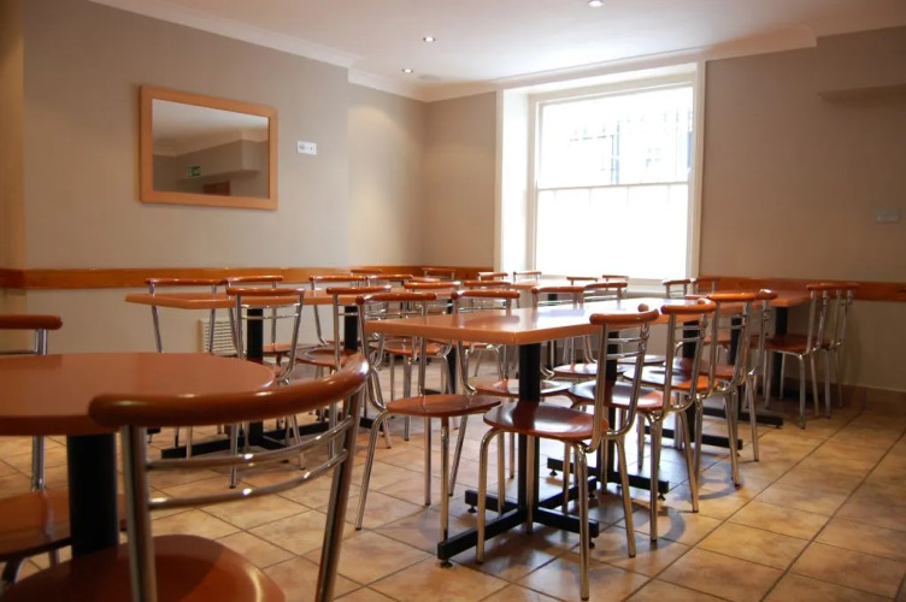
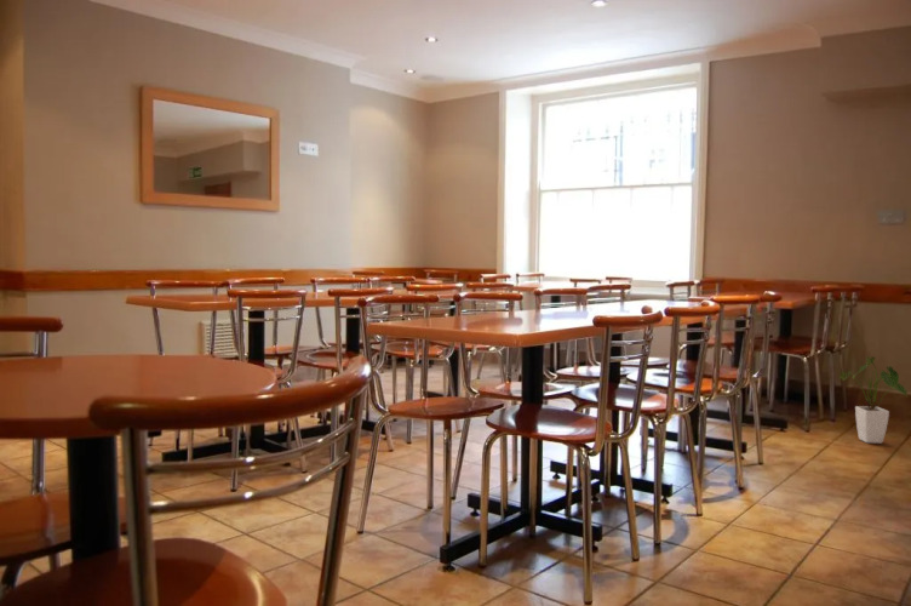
+ house plant (866, 399)
